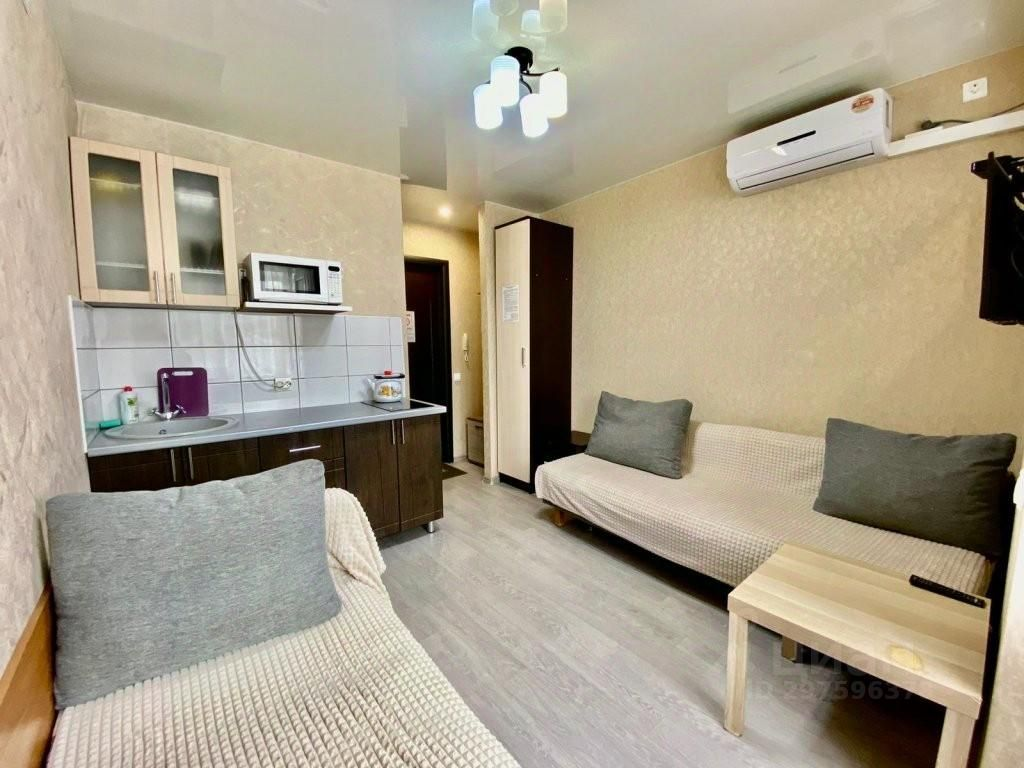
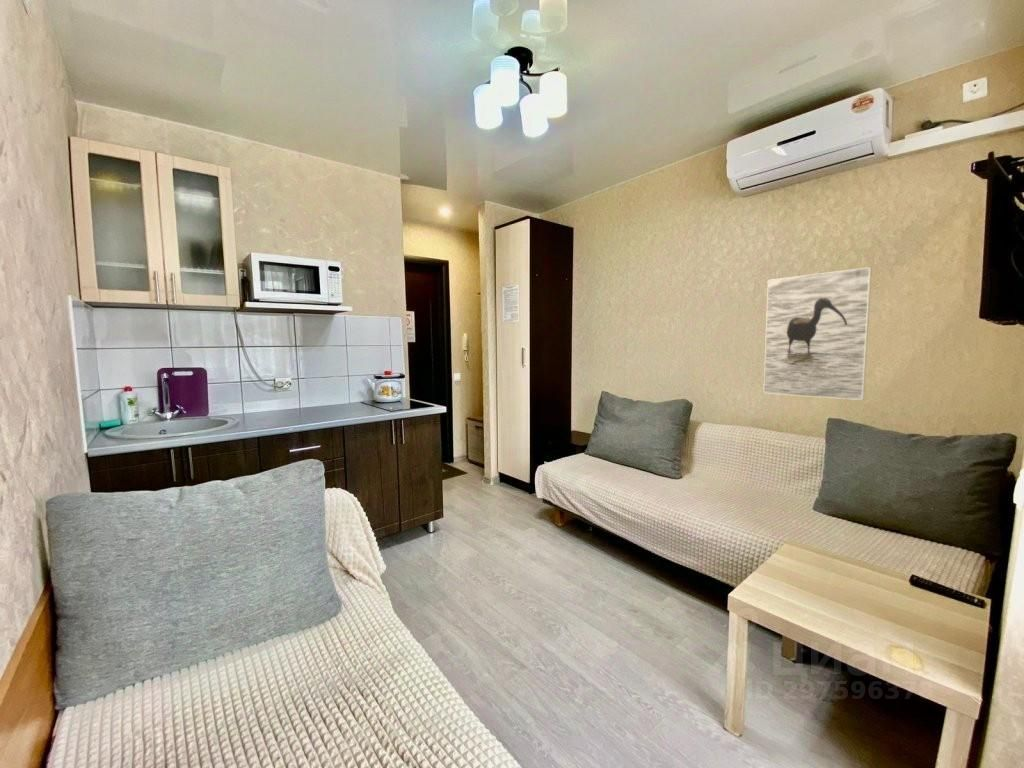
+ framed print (812, 336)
